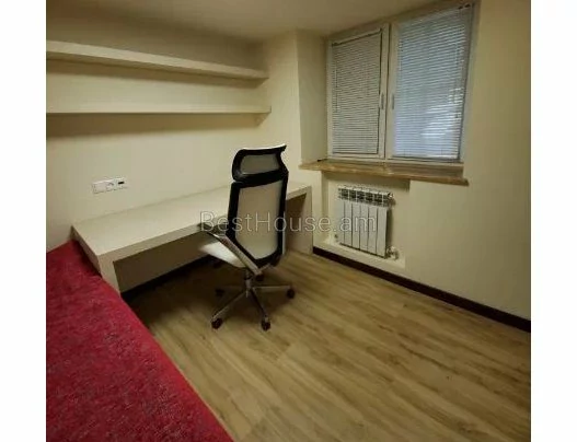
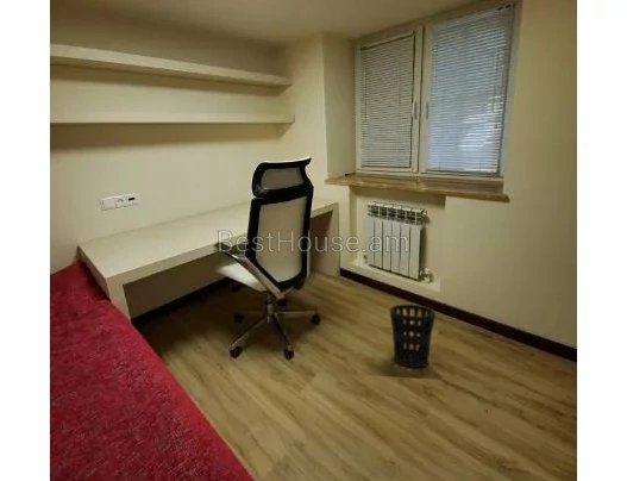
+ wastebasket (410, 336)
